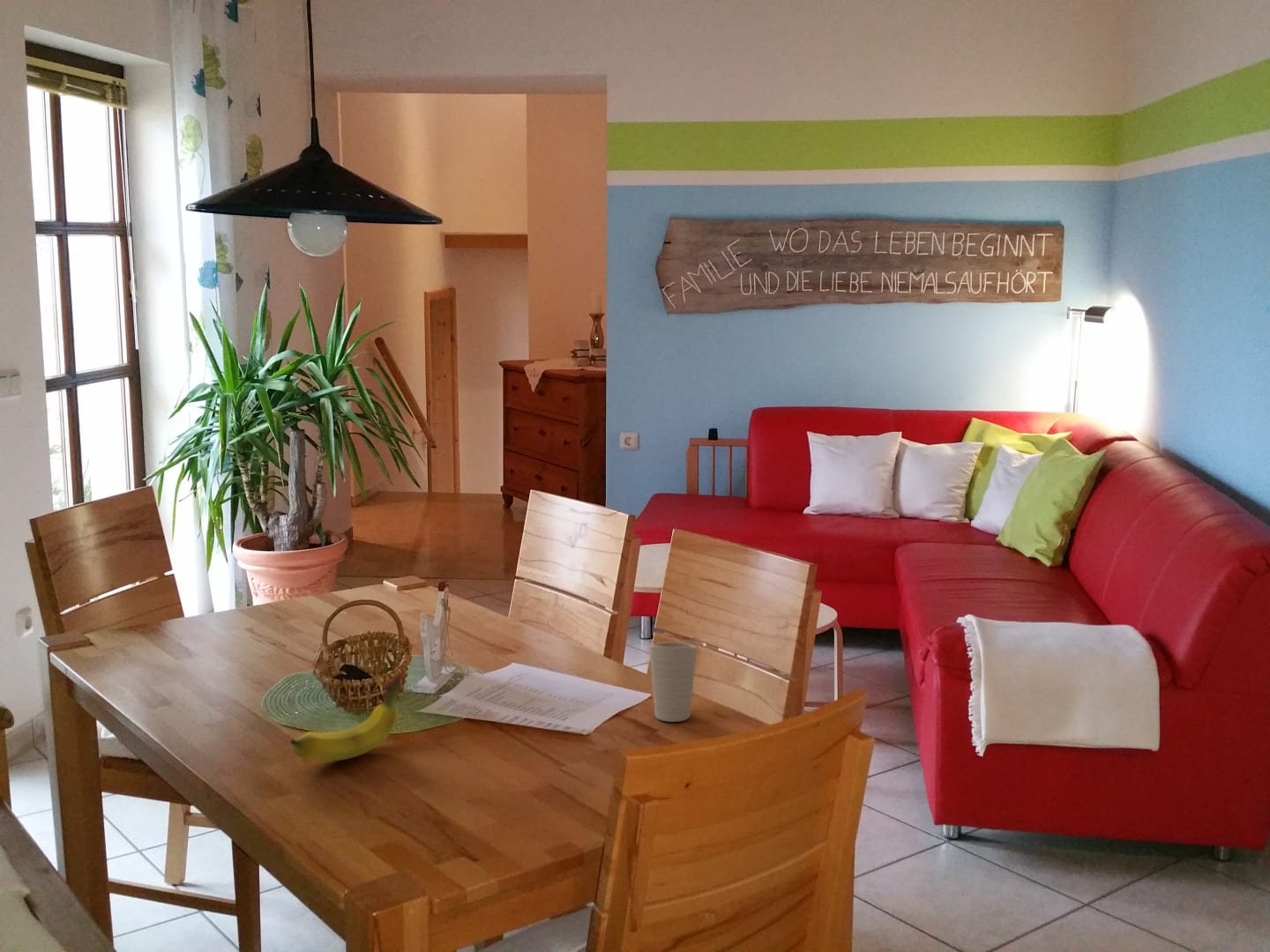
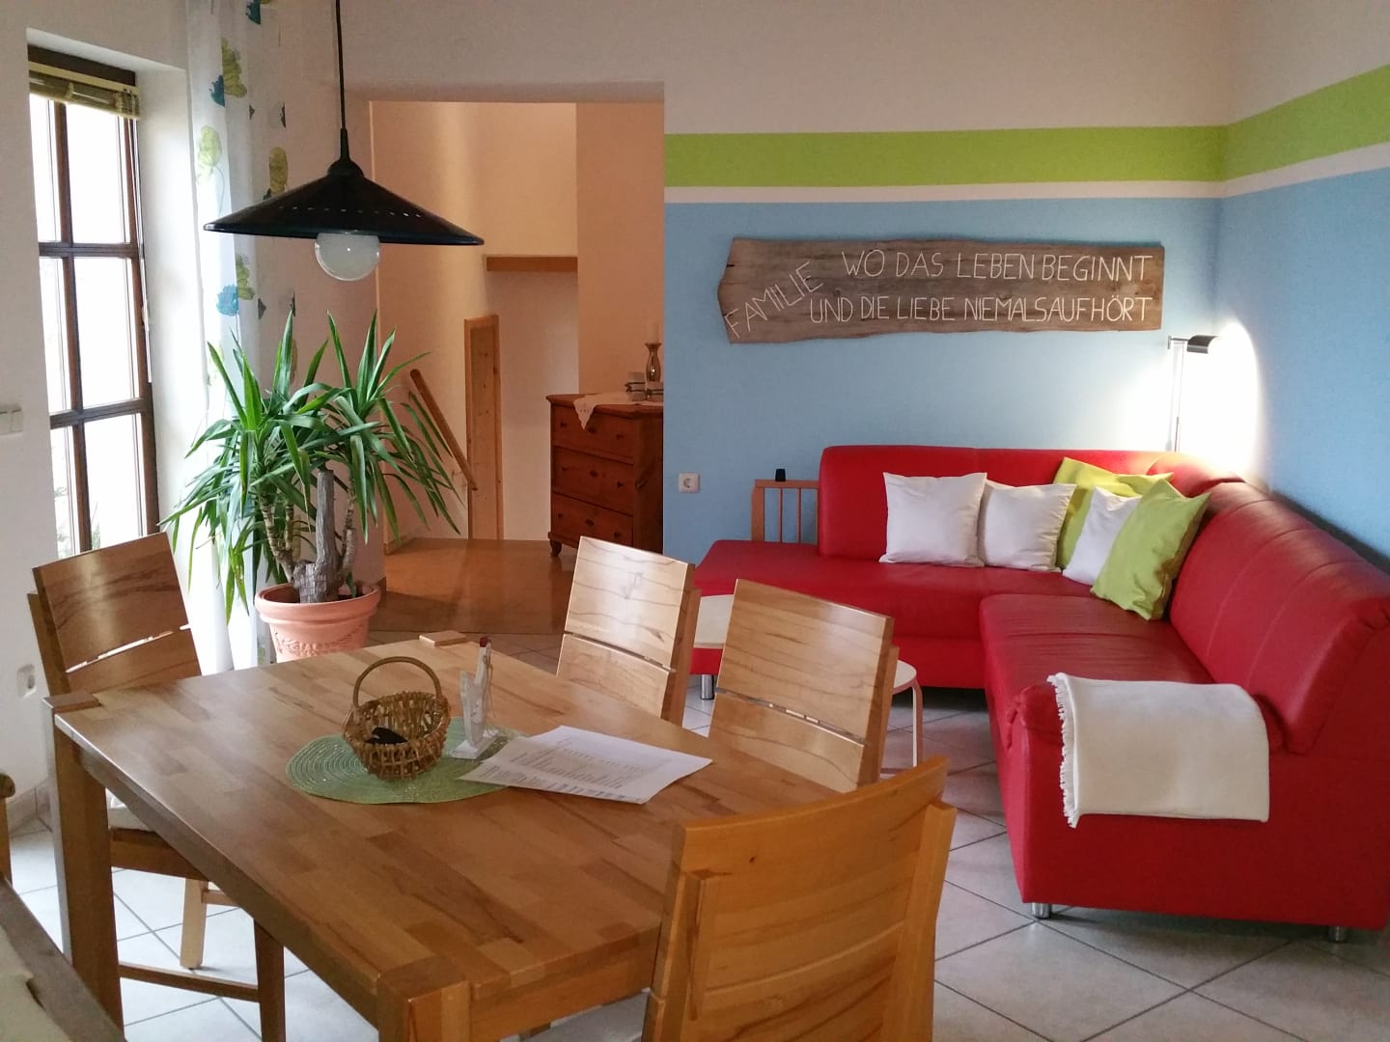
- cup (672, 678)
- fruit (351, 728)
